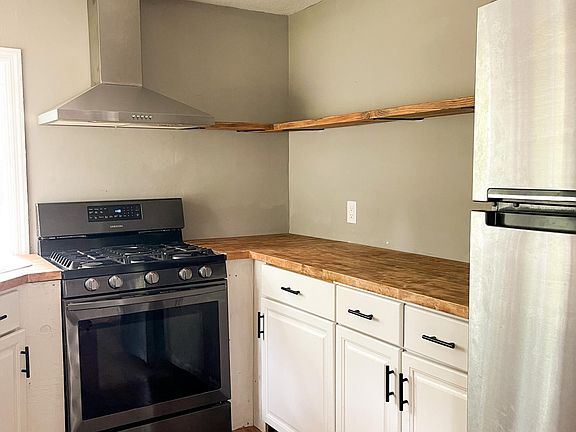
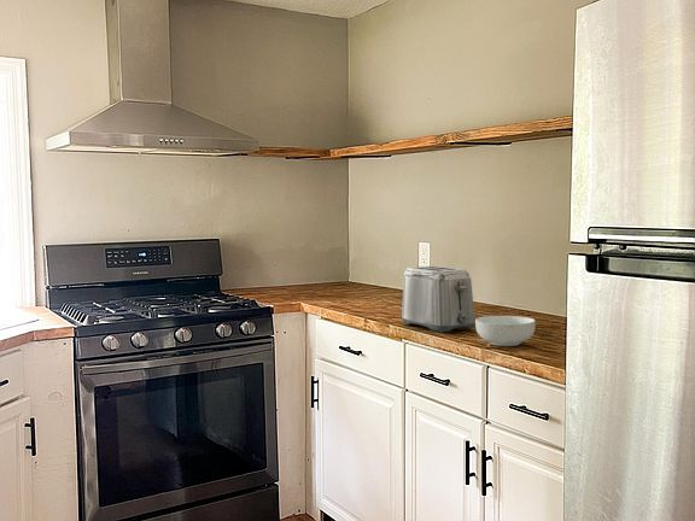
+ cereal bowl (504, 330)
+ toaster (434, 297)
